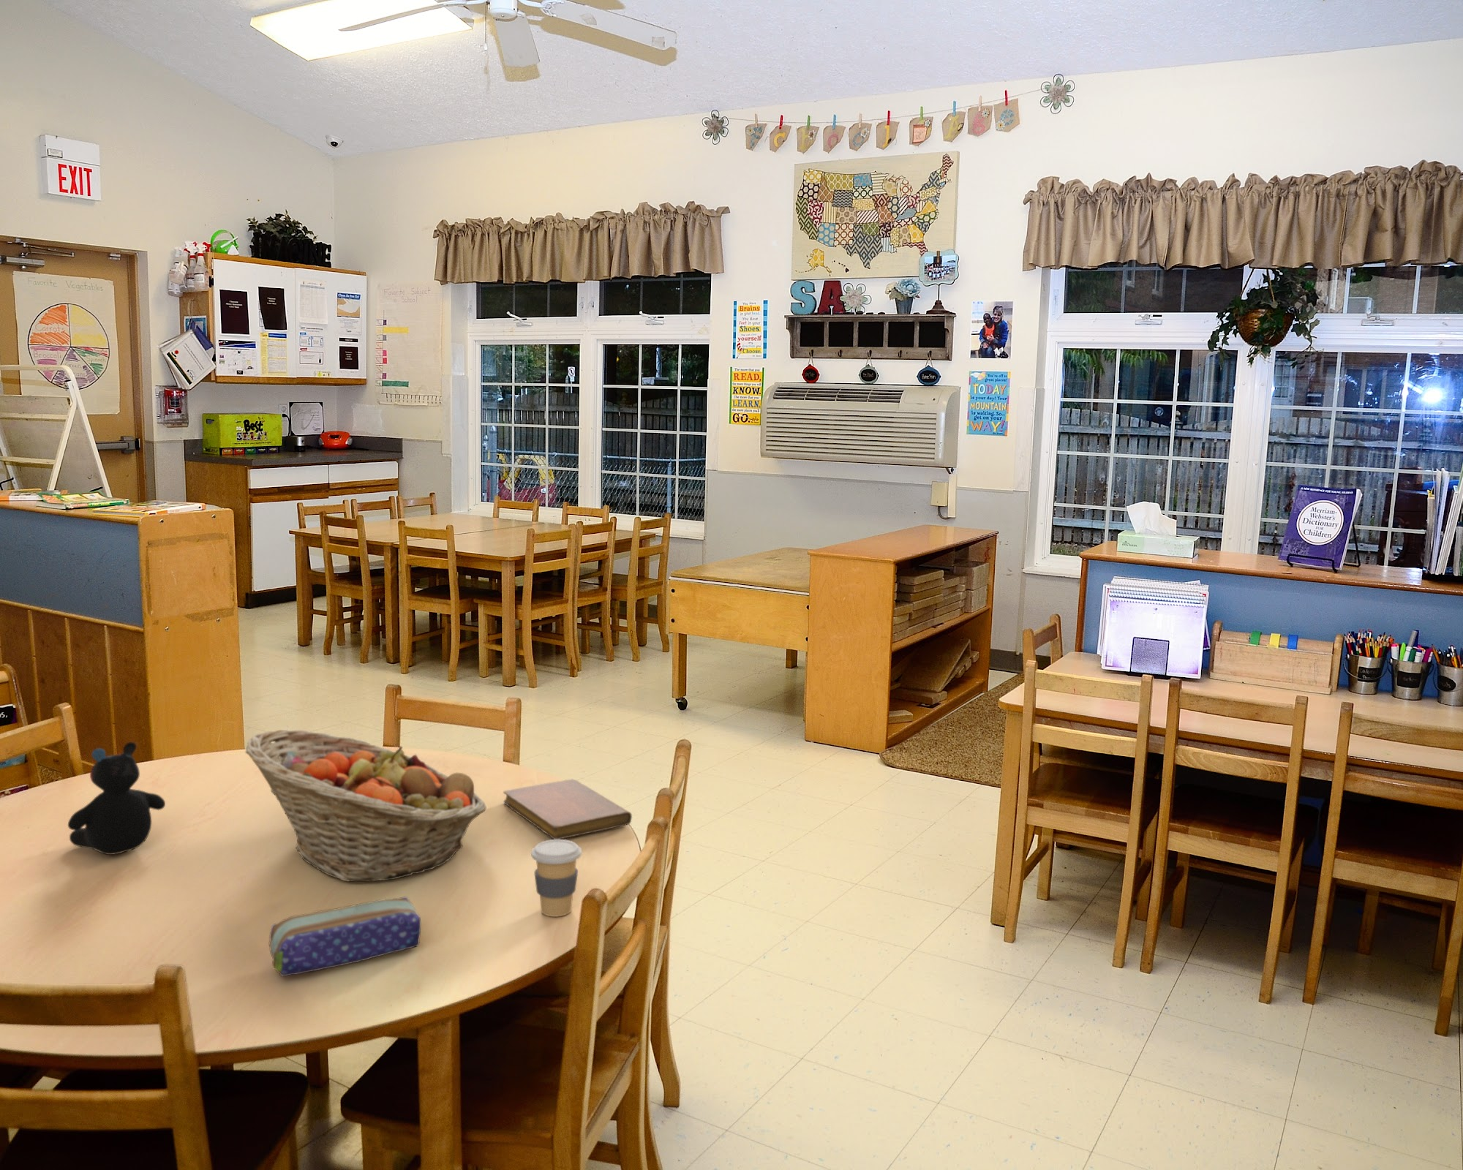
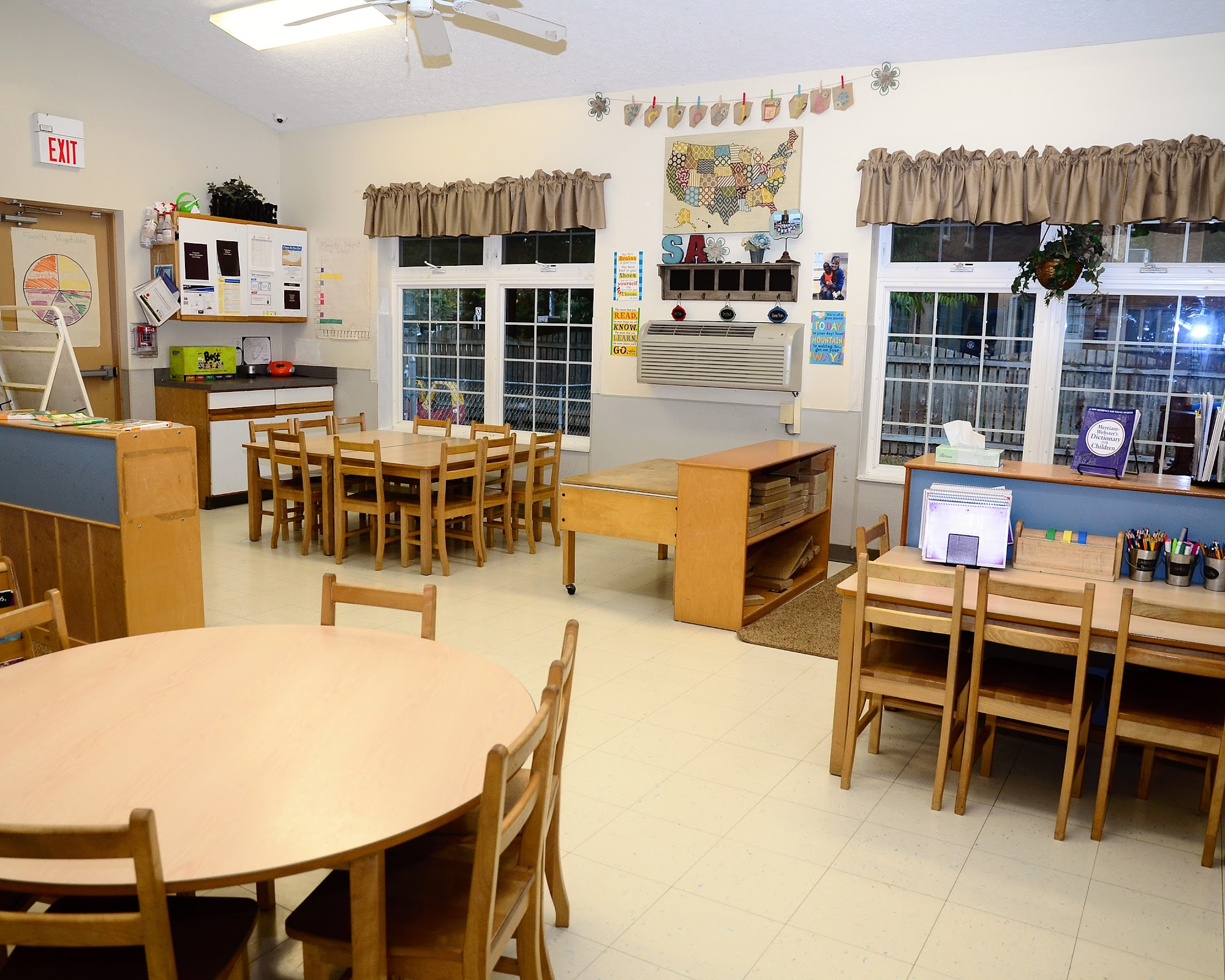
- coffee cup (557, 879)
- fruit basket (367, 793)
- notebook (565, 807)
- teddy bear (110, 795)
- pencil case (345, 934)
